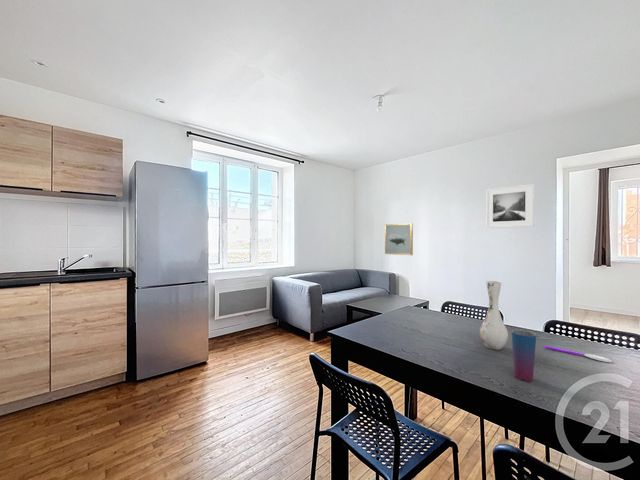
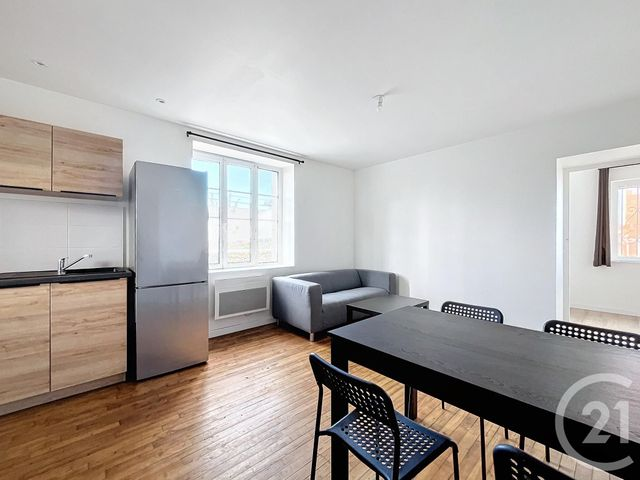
- cup (523, 355)
- vase (493, 314)
- wall art (398, 239)
- spoon (576, 352)
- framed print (508, 207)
